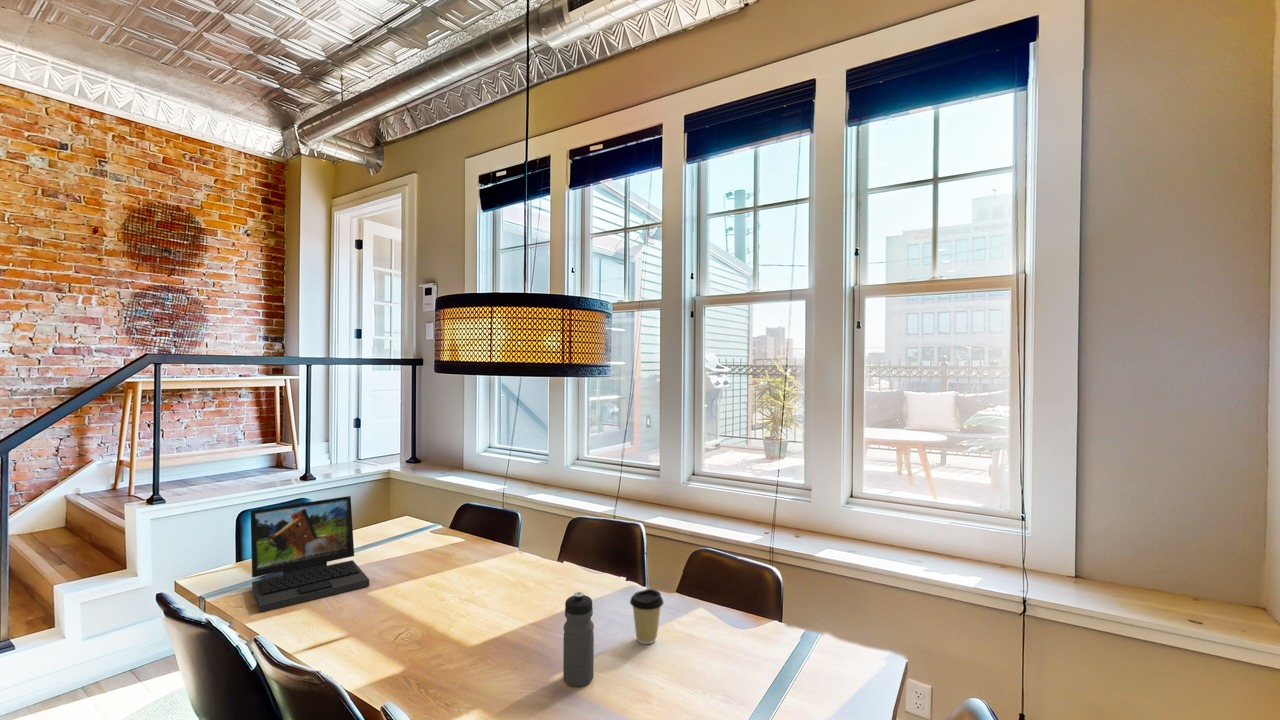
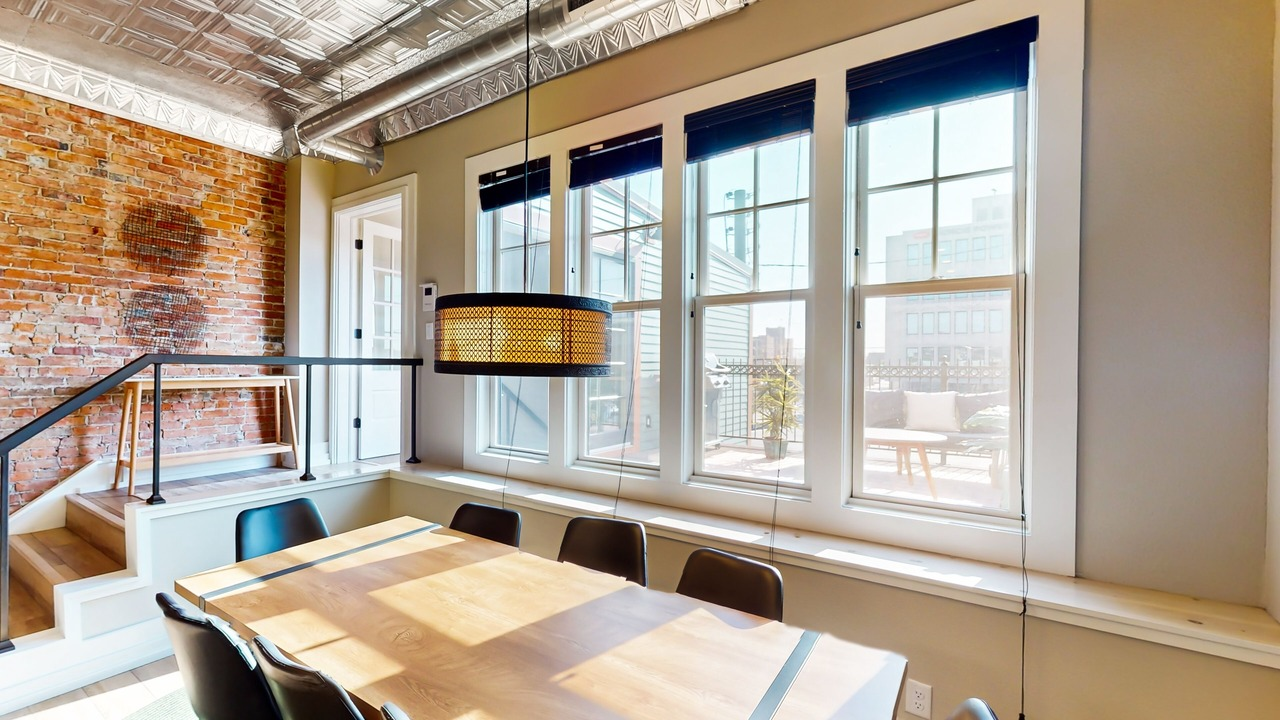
- coffee cup (646, 616)
- laptop (309, 546)
- water bottle (578, 635)
